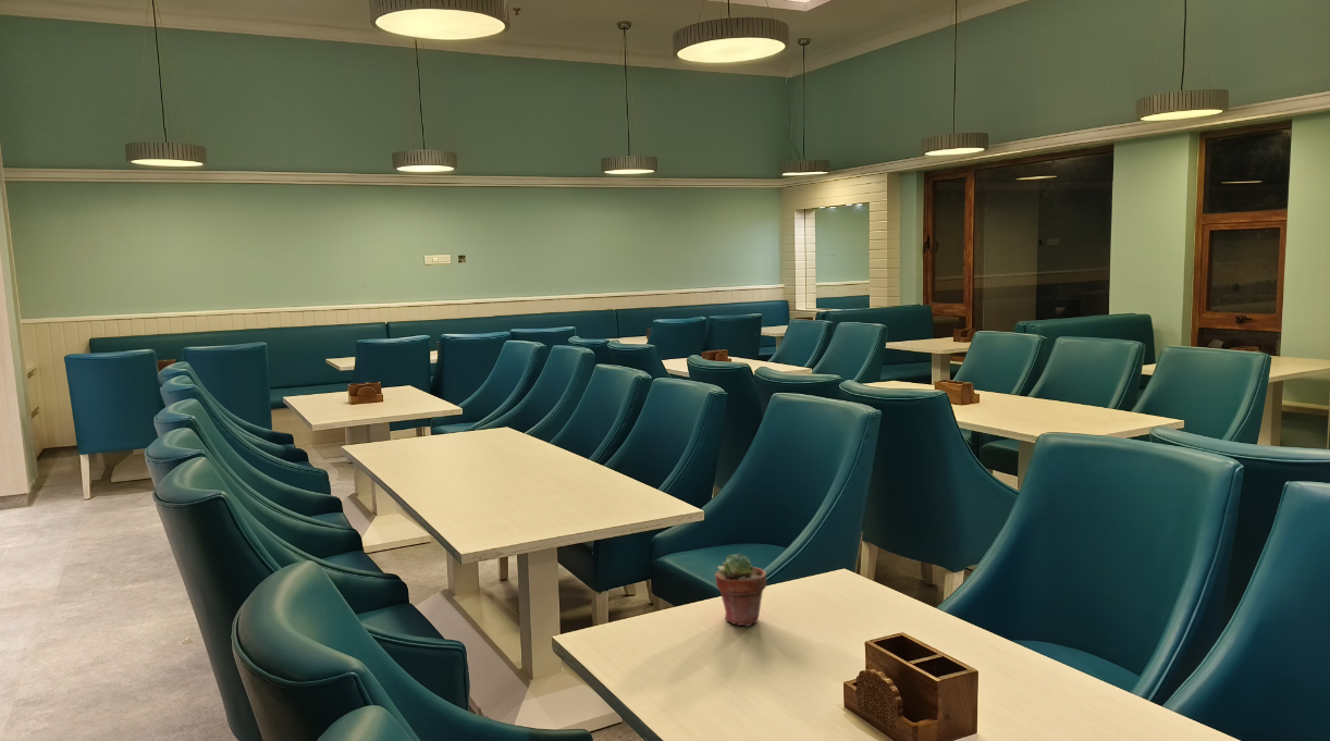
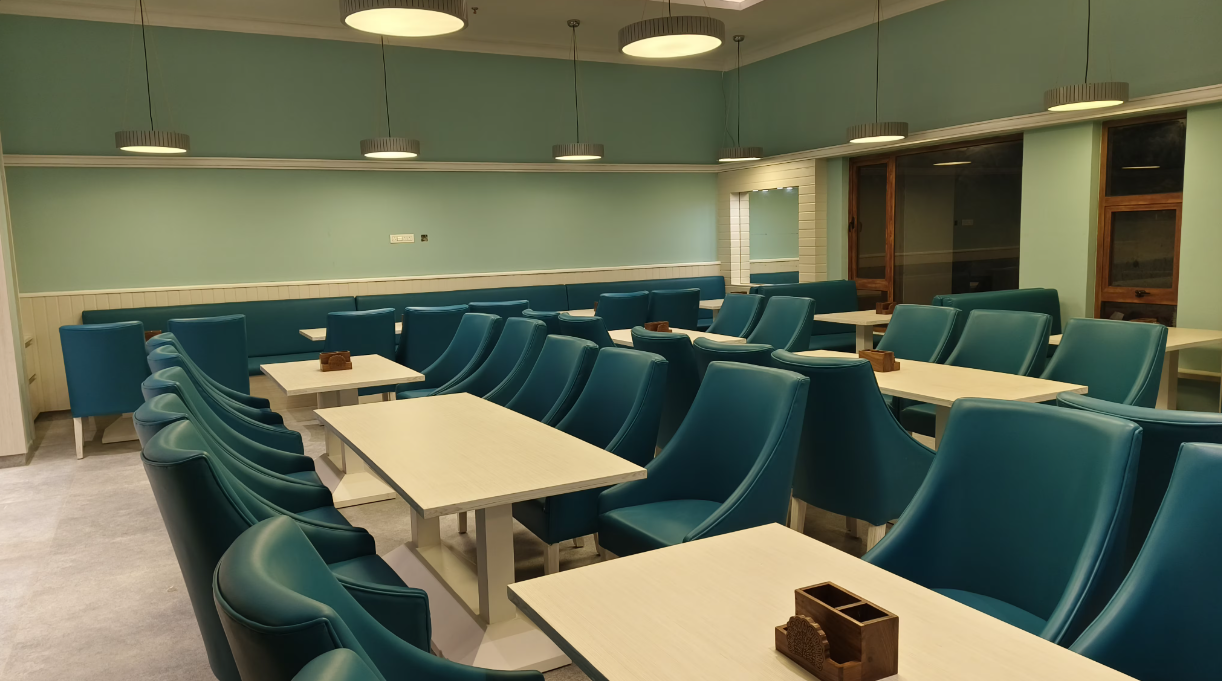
- potted succulent (740, 586)
